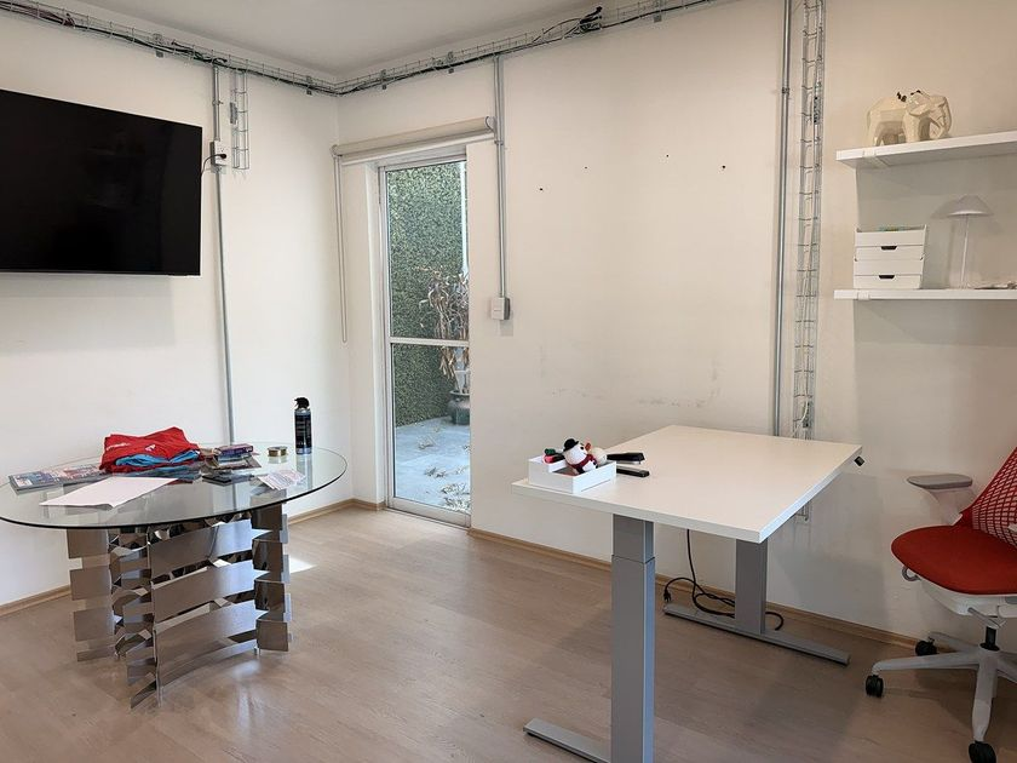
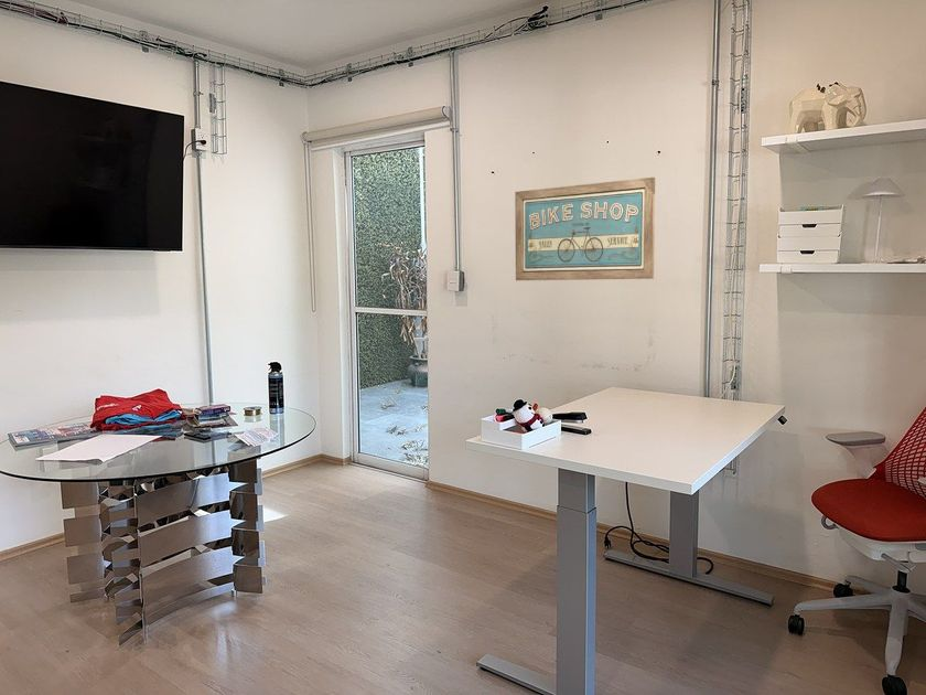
+ wall art (580, 233)
